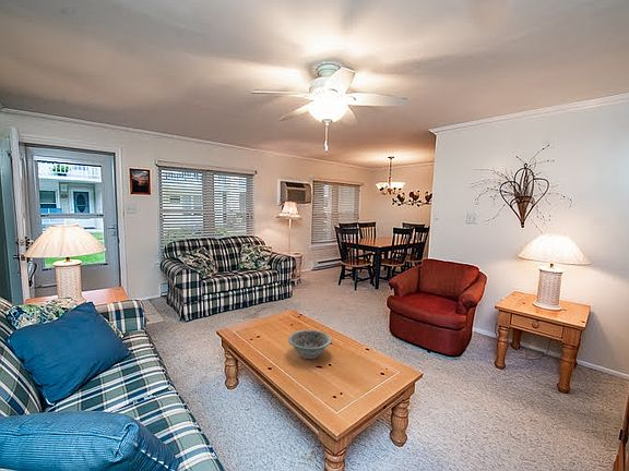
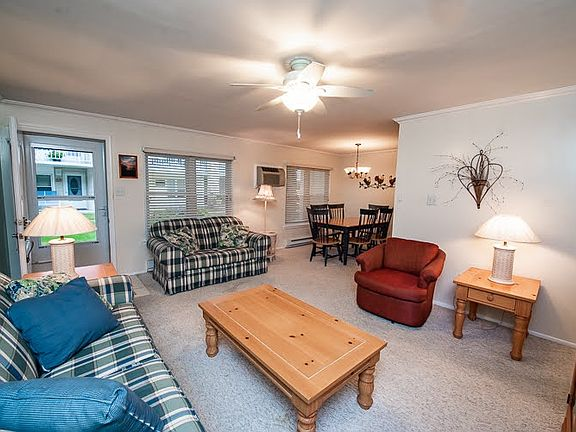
- decorative bowl (309, 346)
